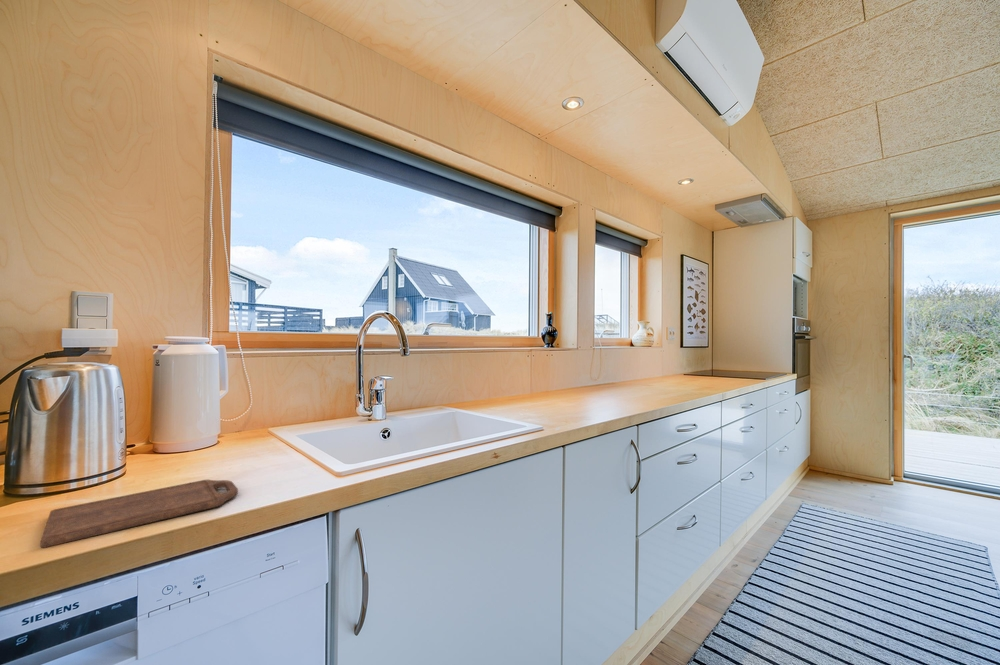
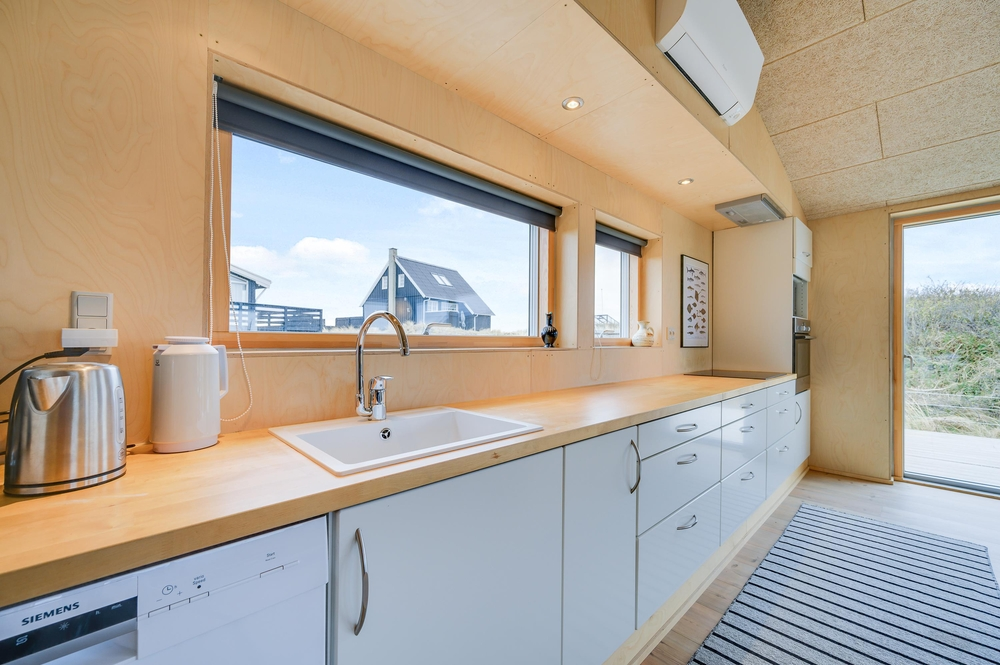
- cutting board (151, 505)
